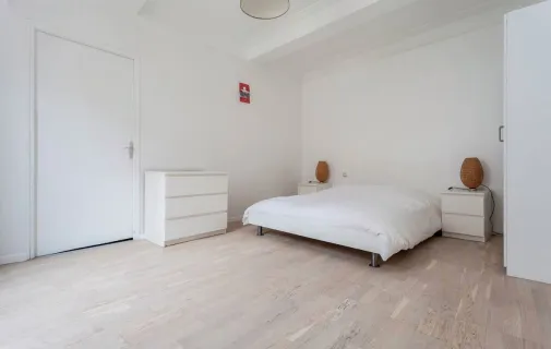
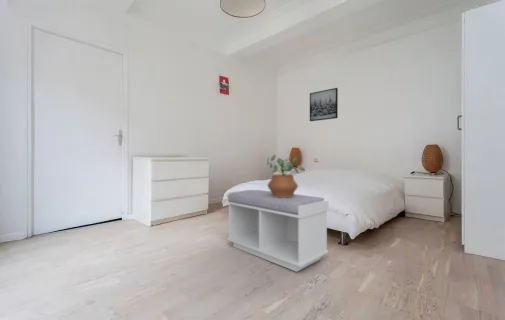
+ bench (273, 223)
+ wall art (323, 105)
+ potted plant (286, 175)
